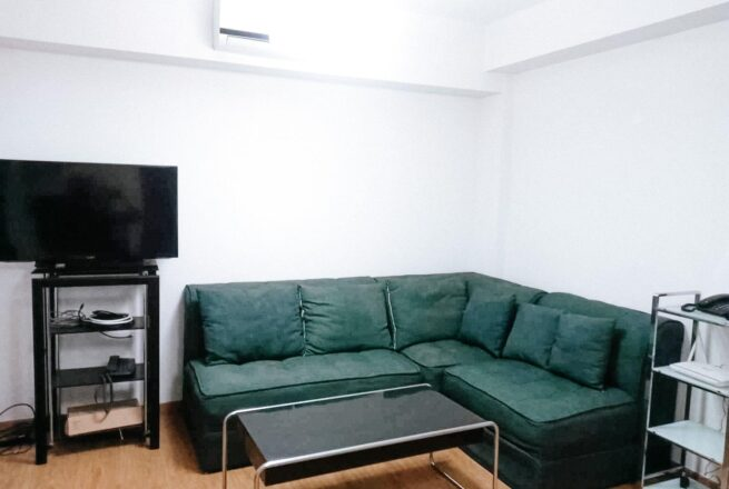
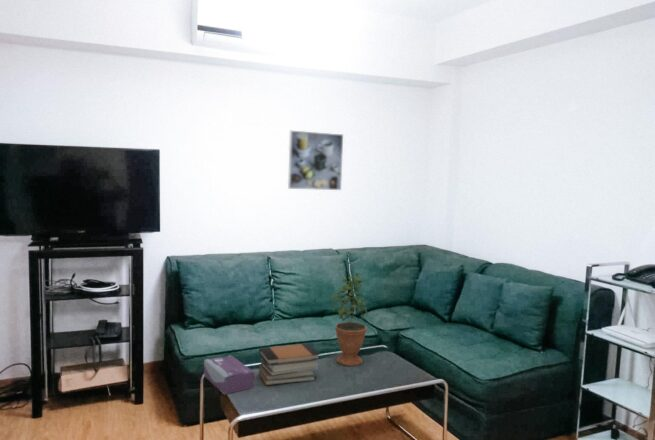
+ tissue box (228, 373)
+ book stack (288, 363)
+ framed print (316, 161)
+ potted plant (348, 316)
